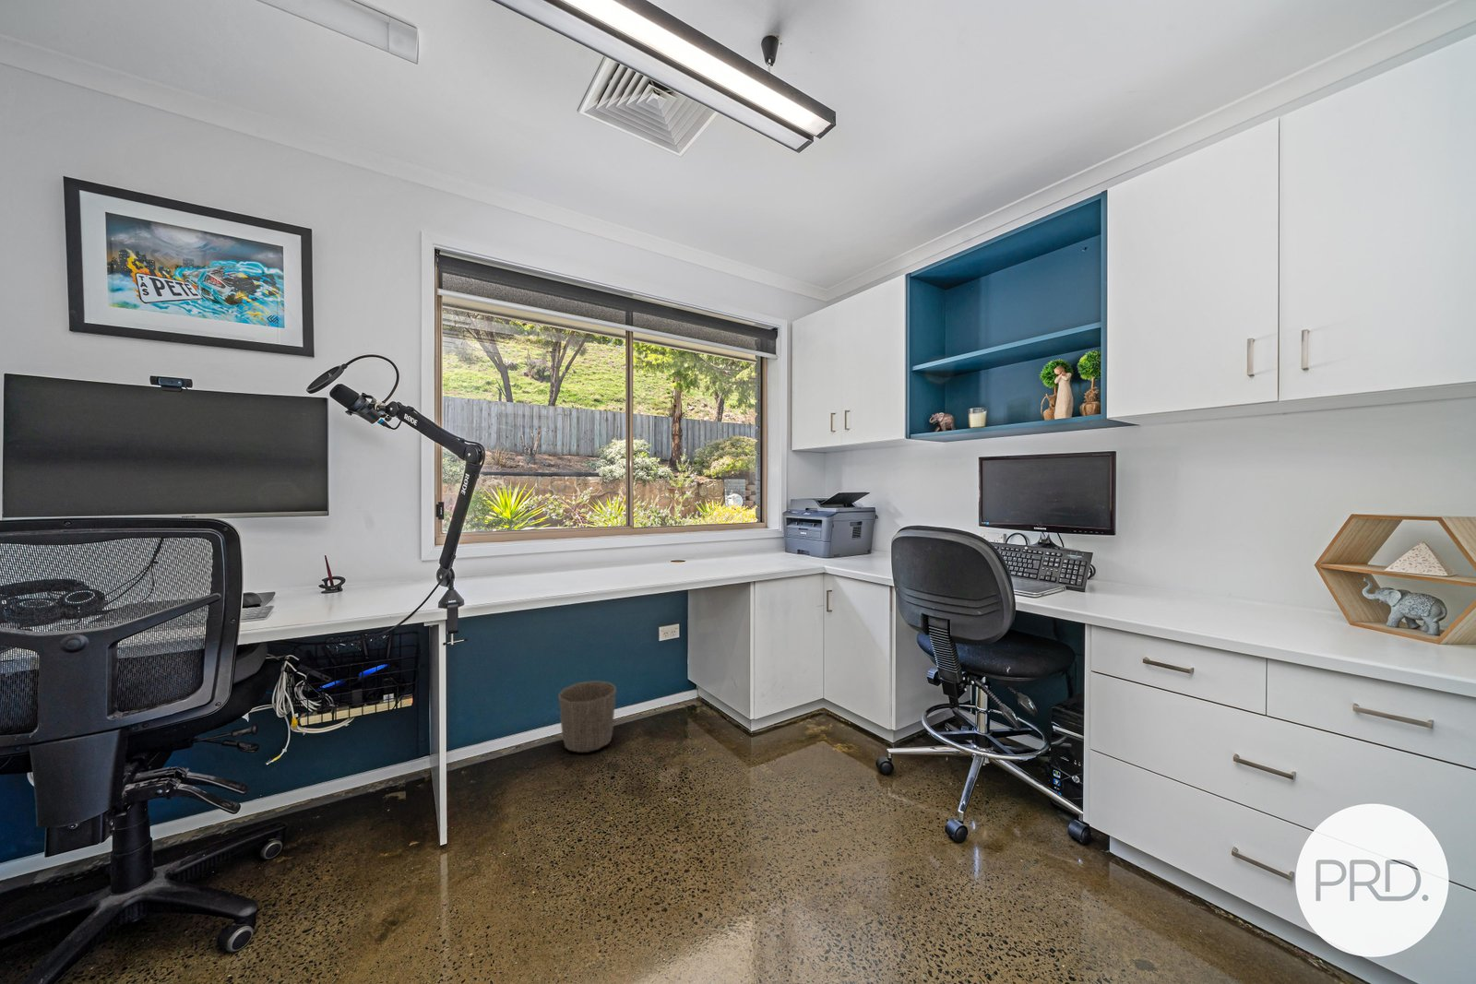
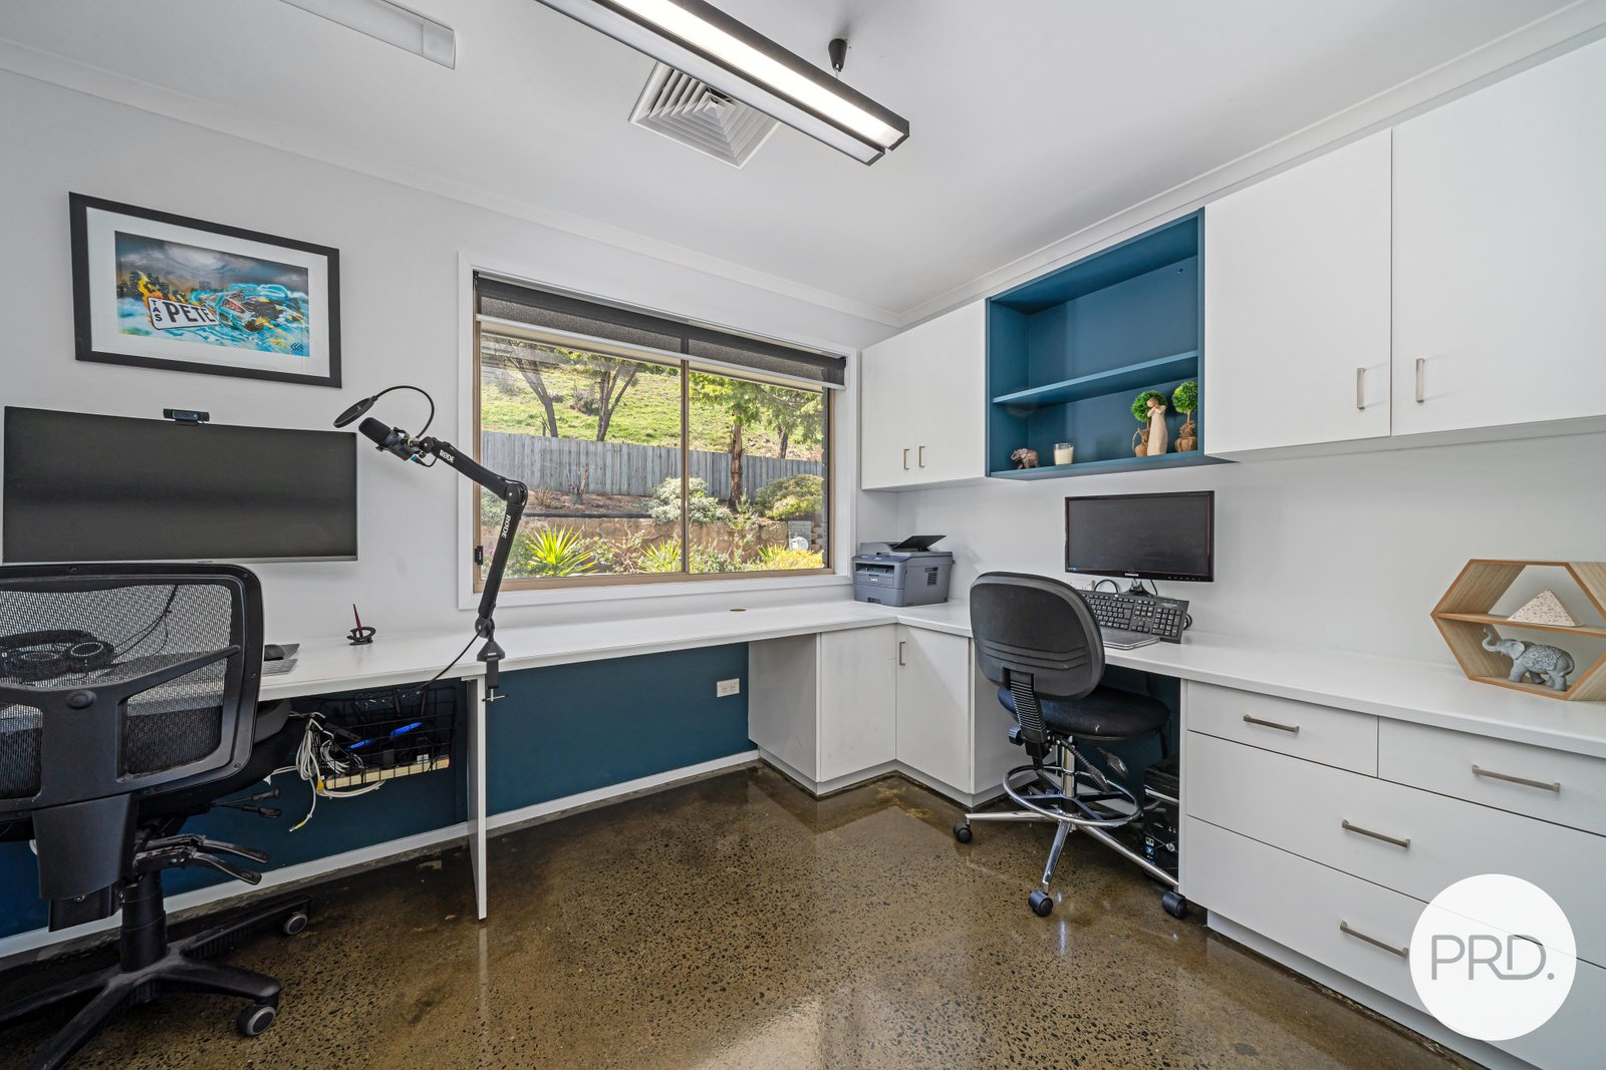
- waste basket (588, 716)
